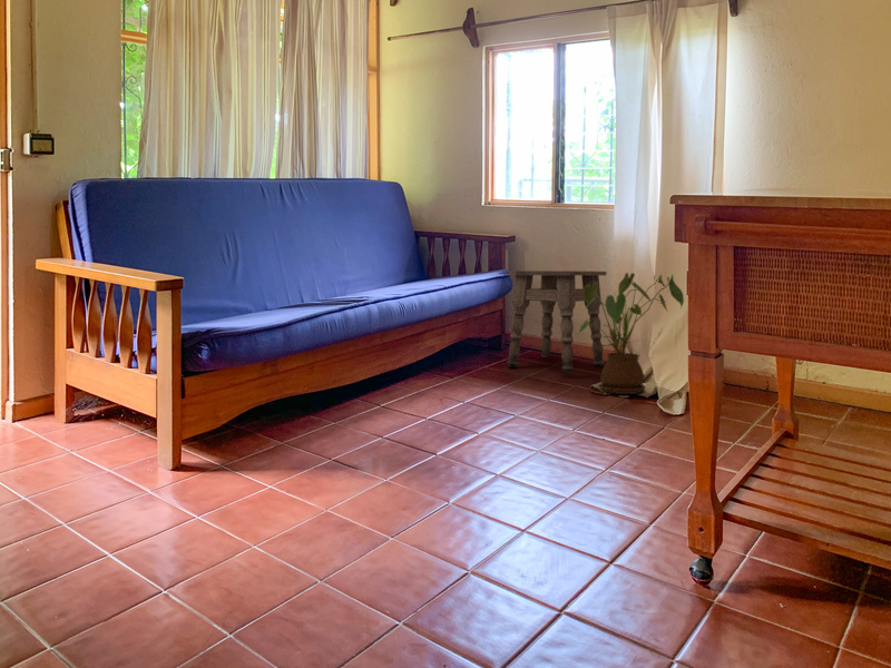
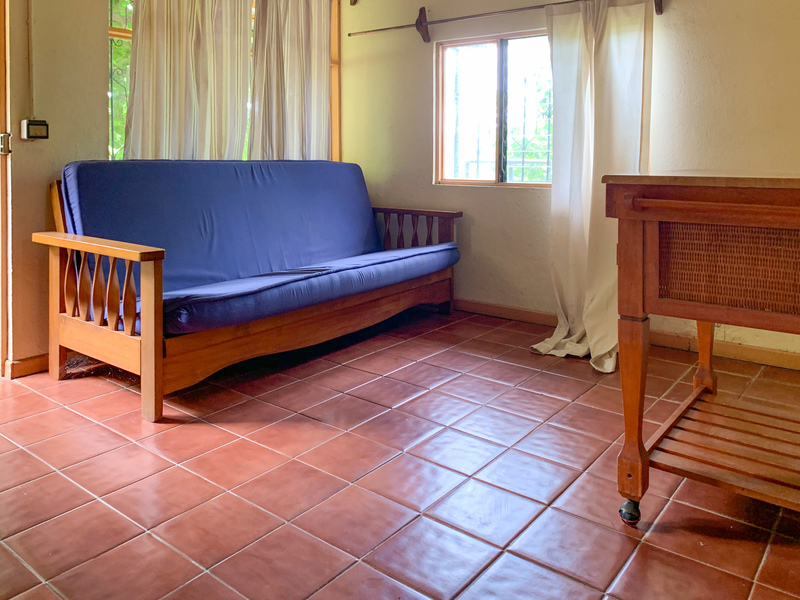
- side table (552, 320)
- house plant (626, 333)
